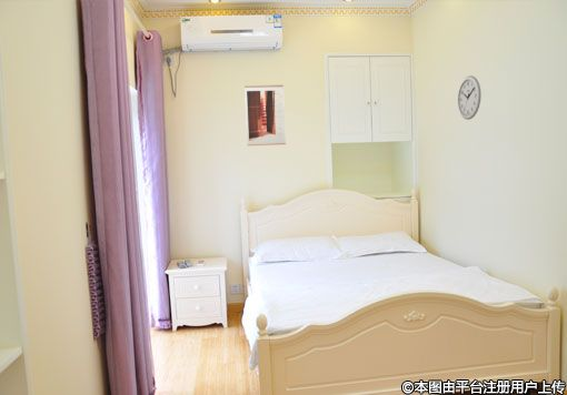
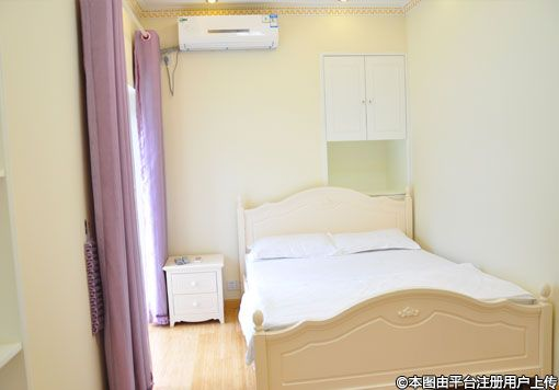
- wall art (265, 115)
- wall clock (468, 98)
